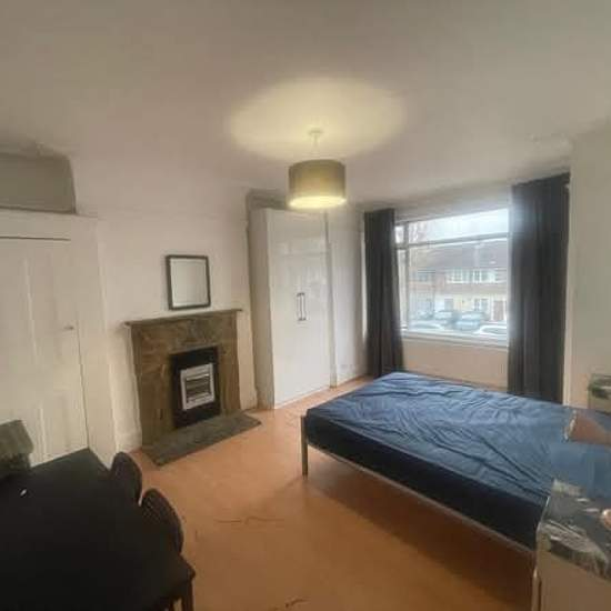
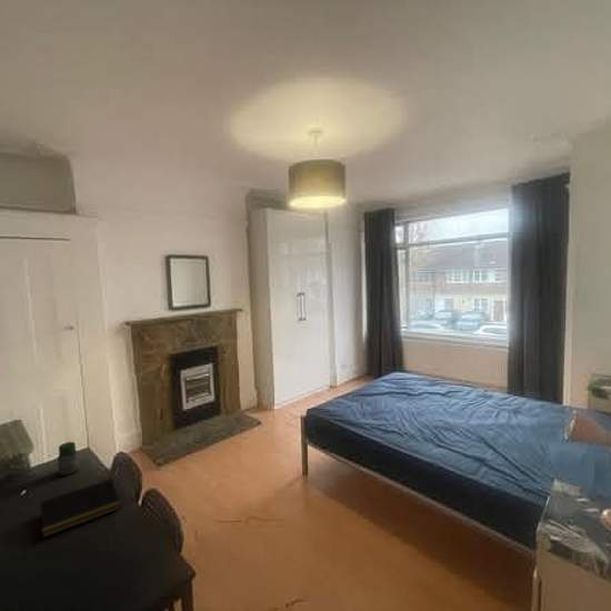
+ jar (68, 458)
+ notepad (80, 504)
